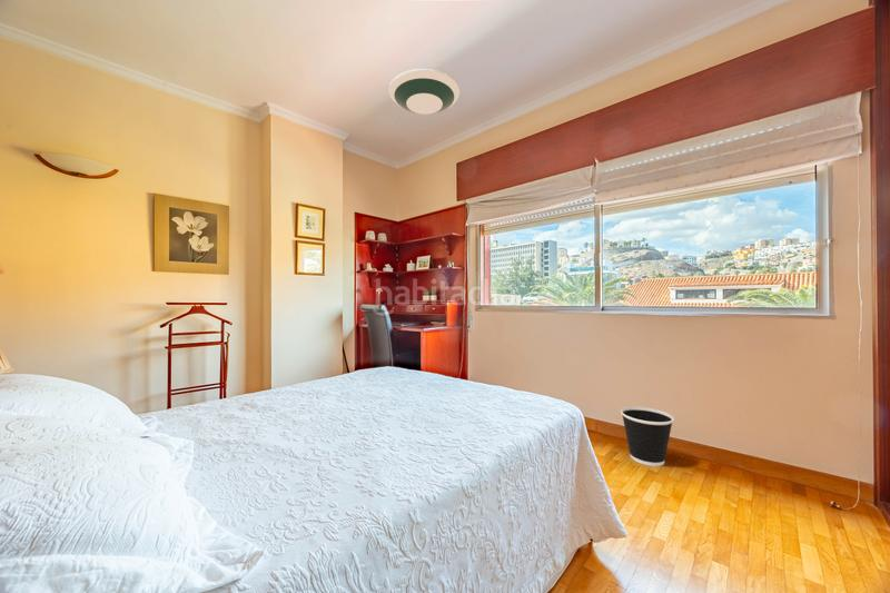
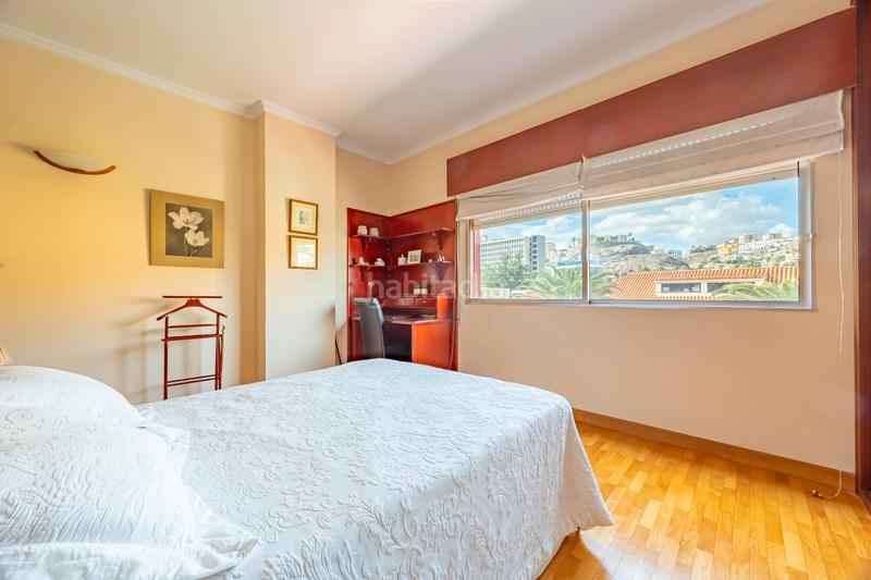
- wastebasket (646, 436)
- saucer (424, 101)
